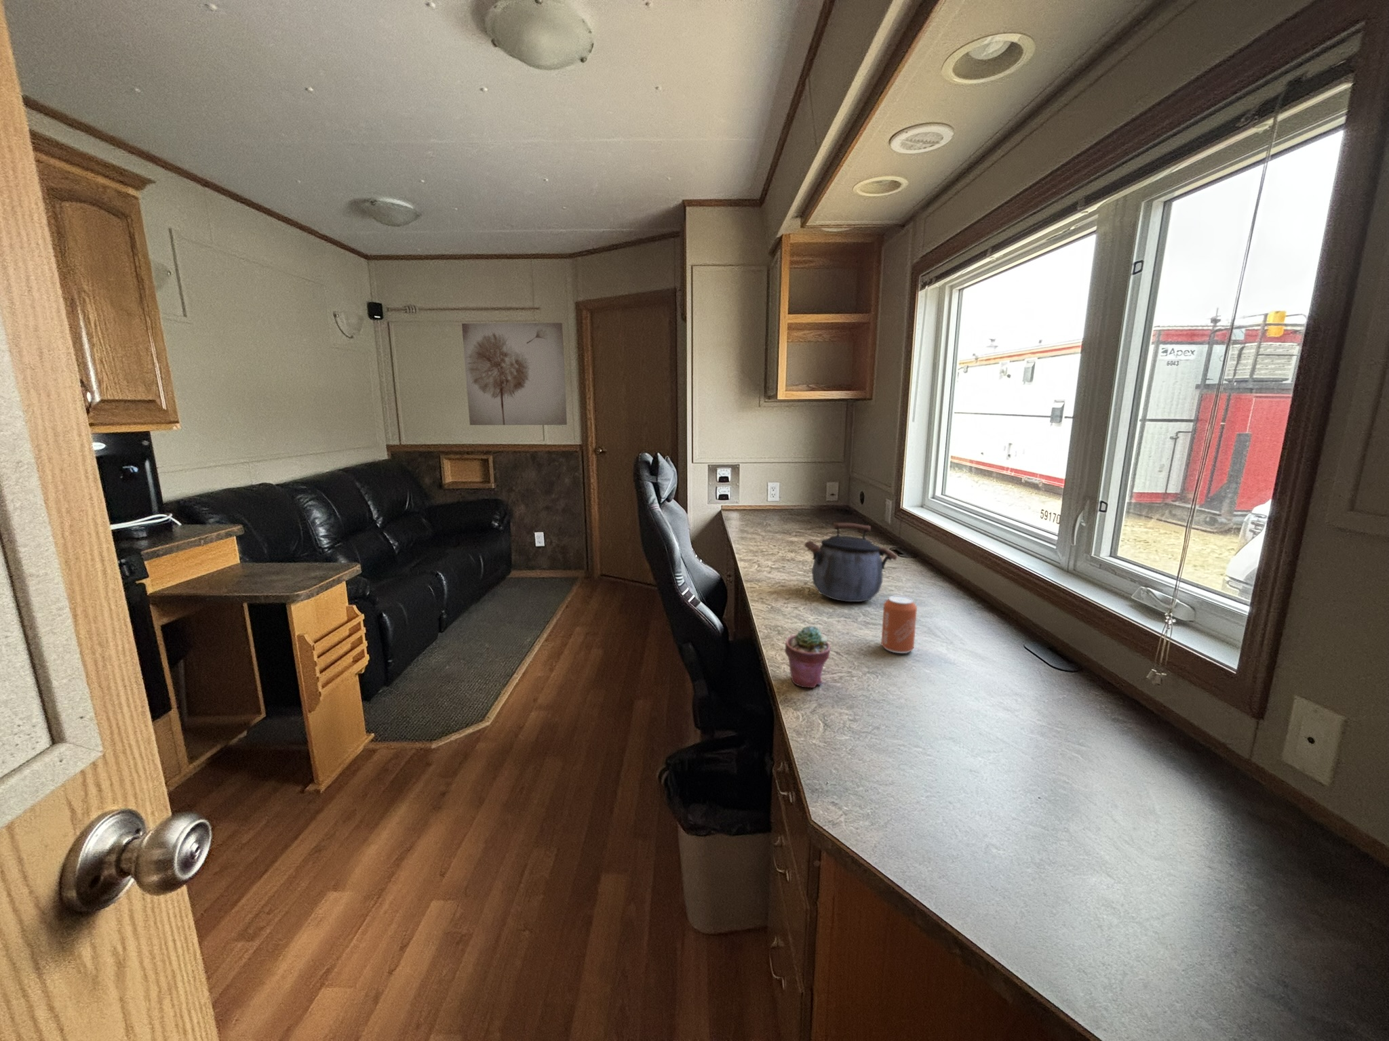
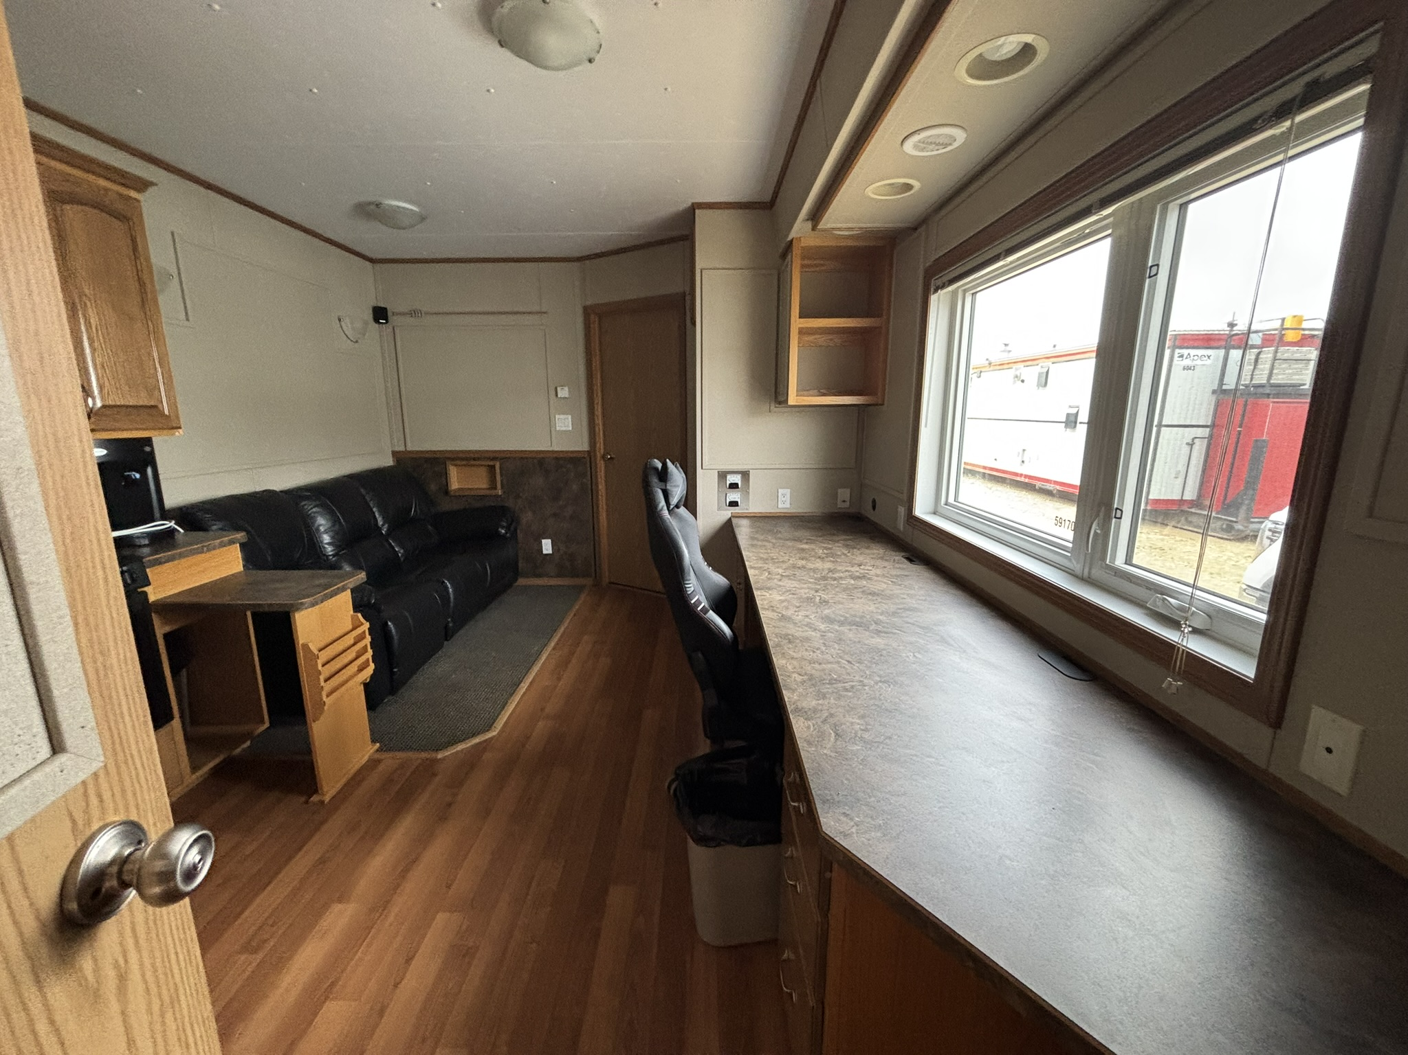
- wall art (515, 375)
- kettle (849, 561)
- can (899, 623)
- potted succulent (807, 654)
